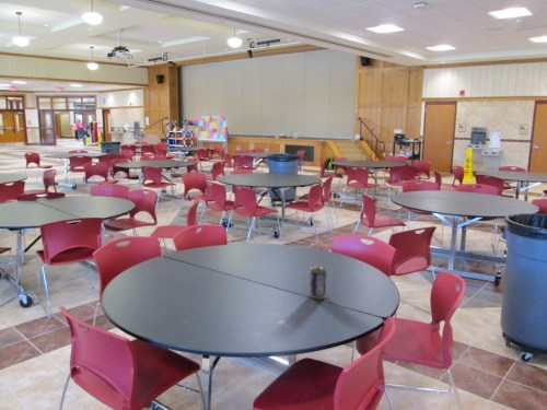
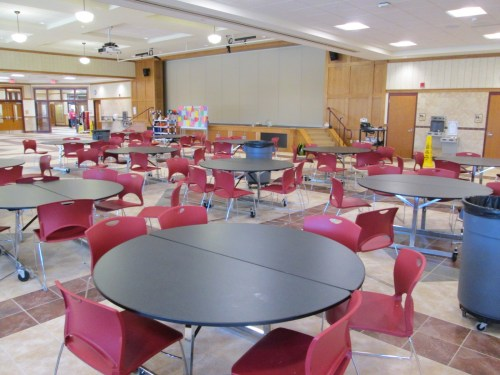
- beverage can (317, 282)
